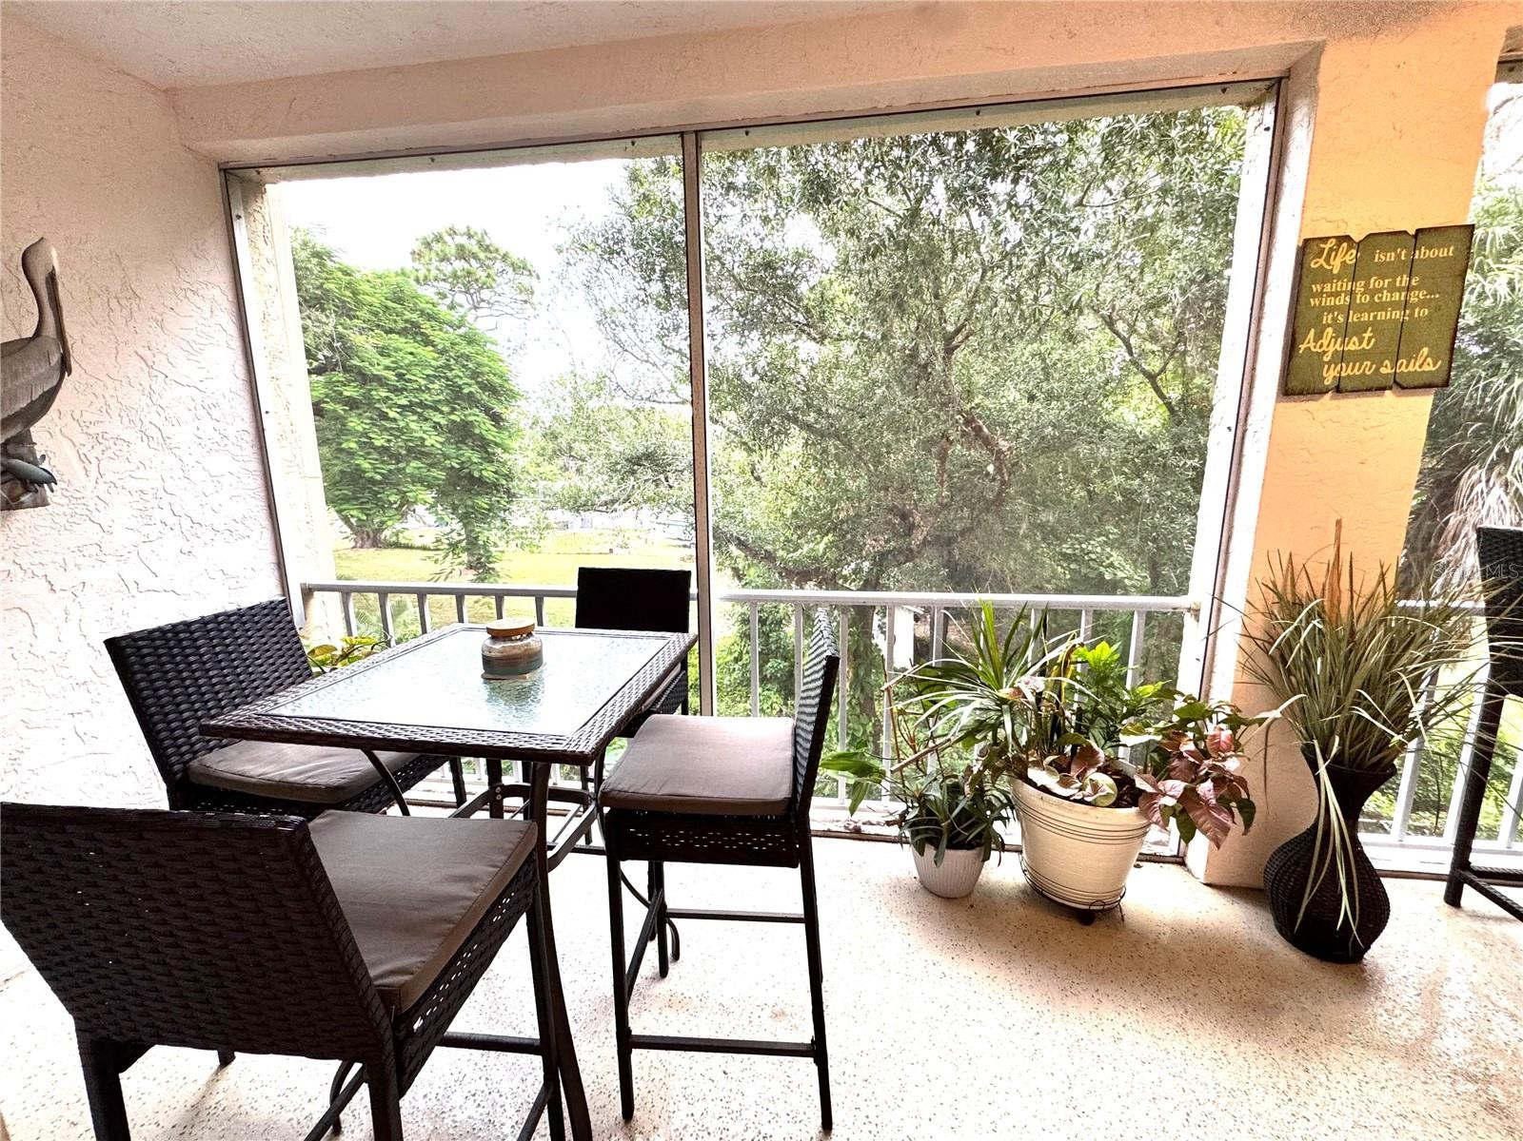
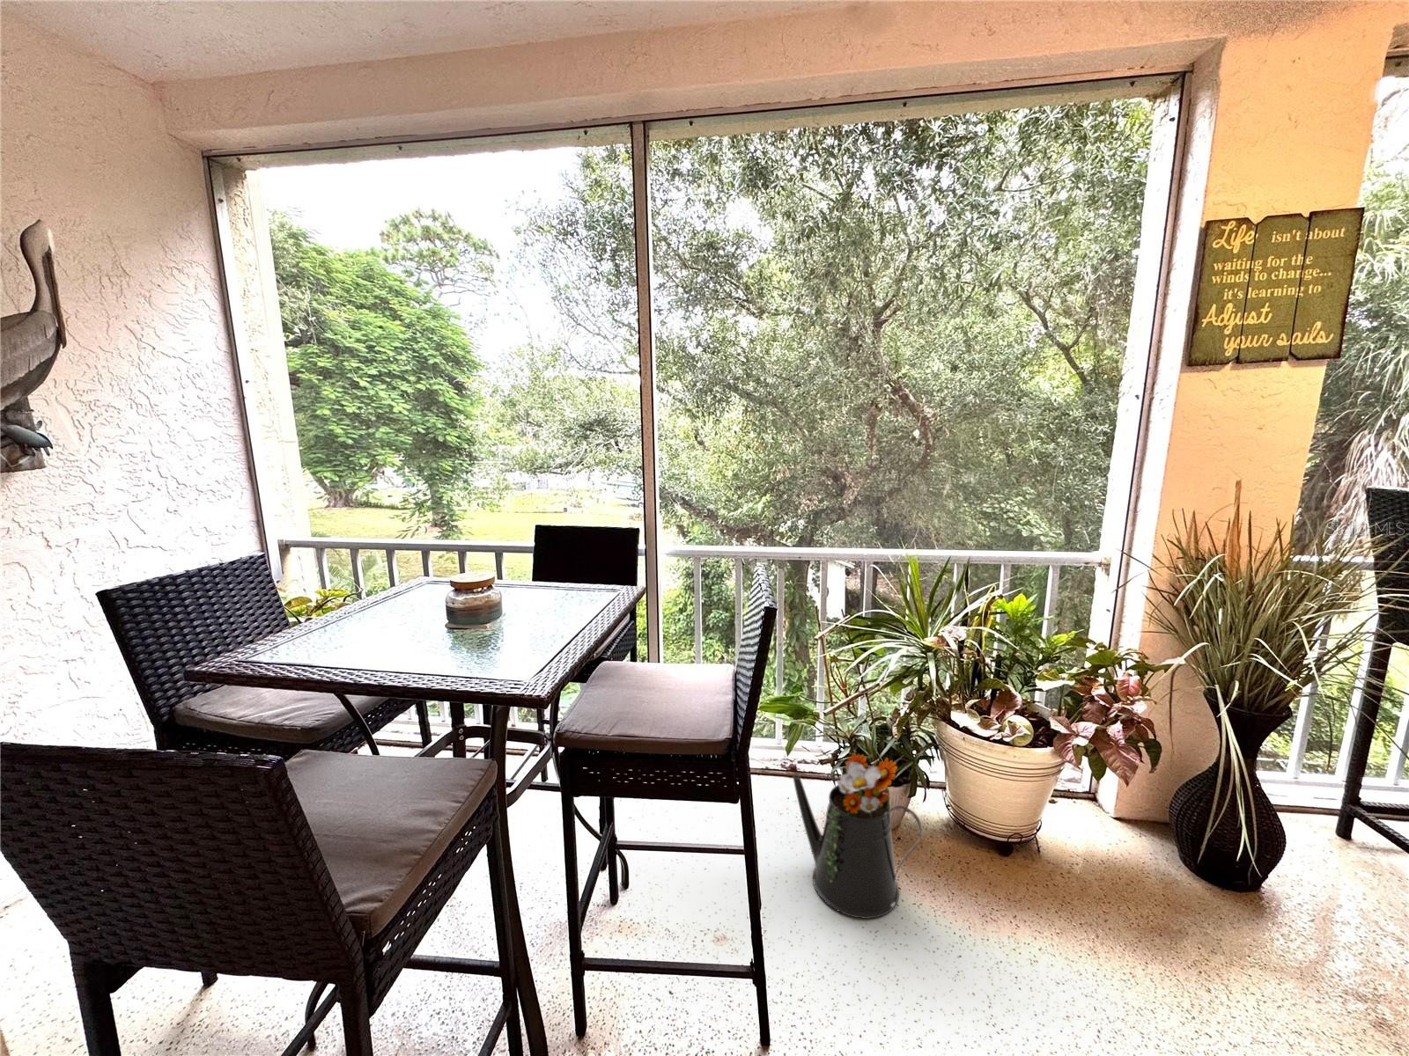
+ watering can (854, 820)
